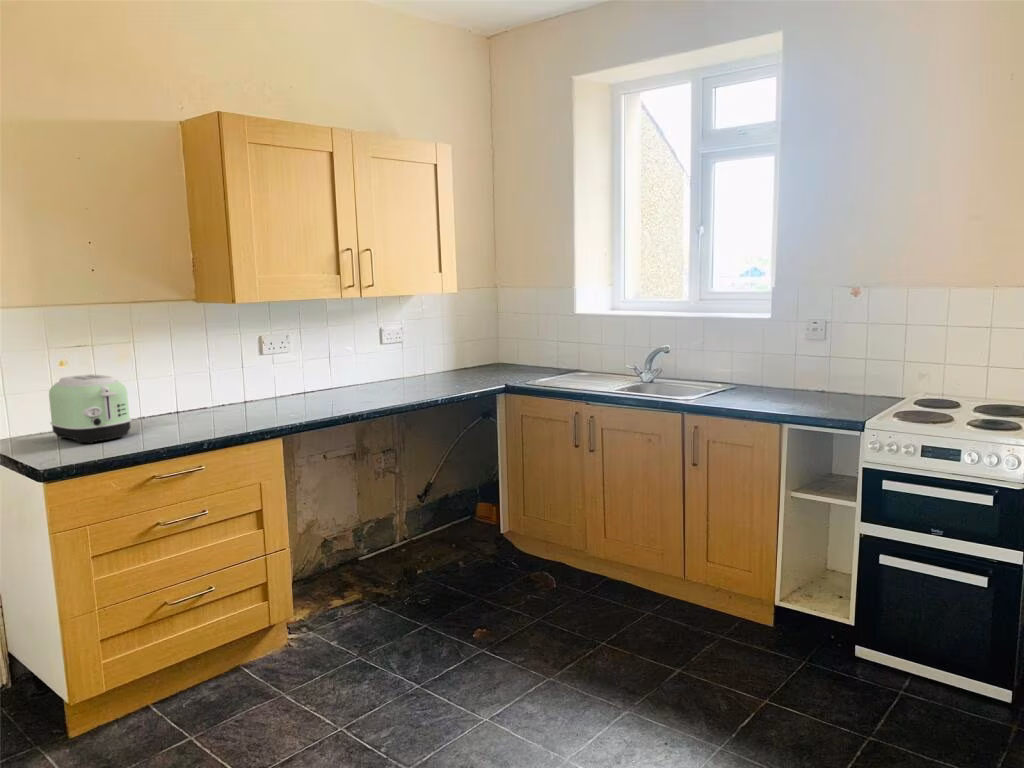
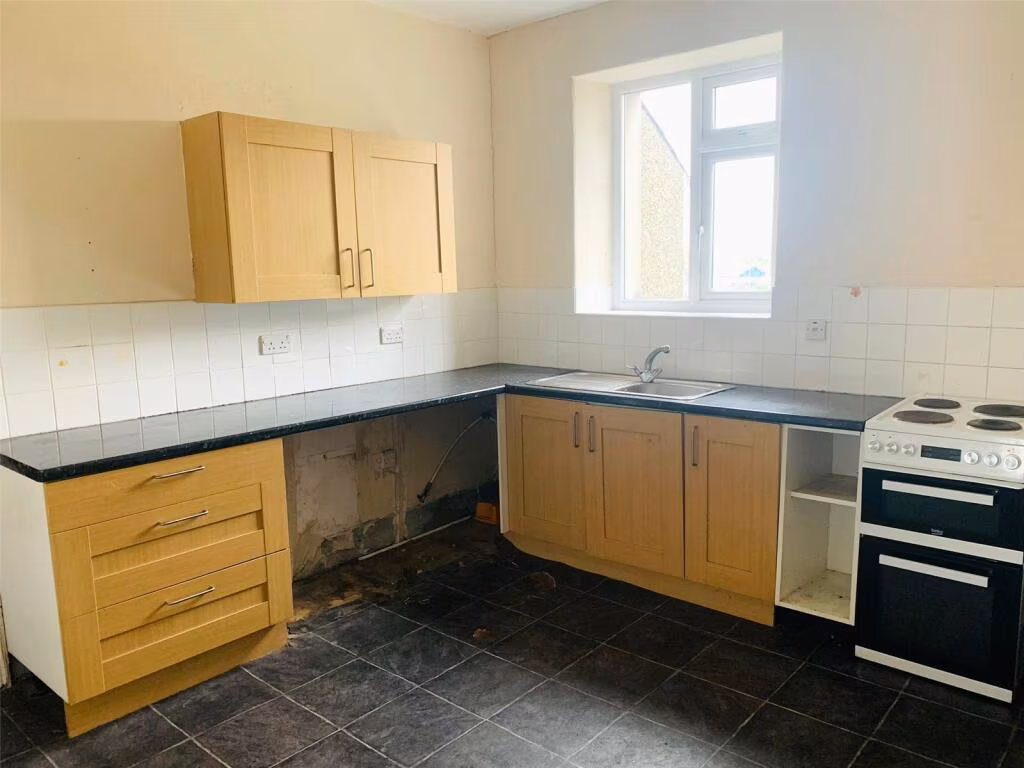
- toaster (91, 407)
